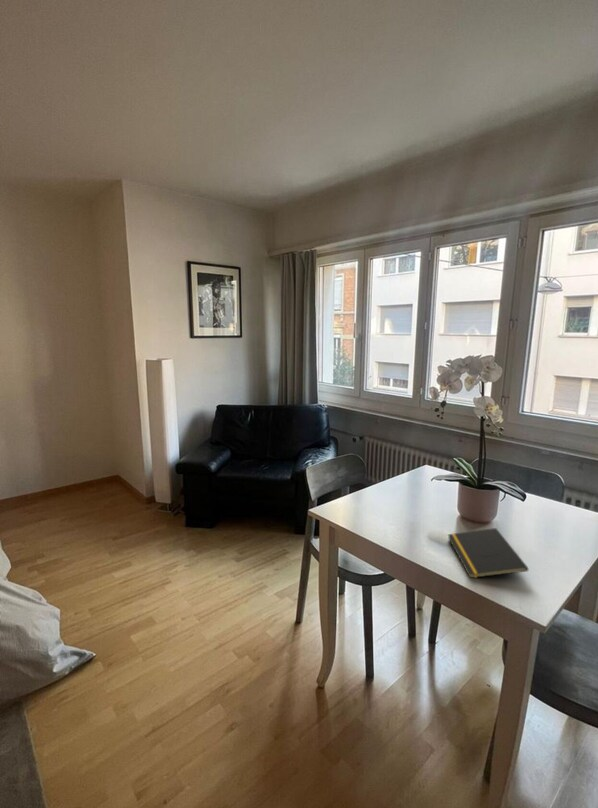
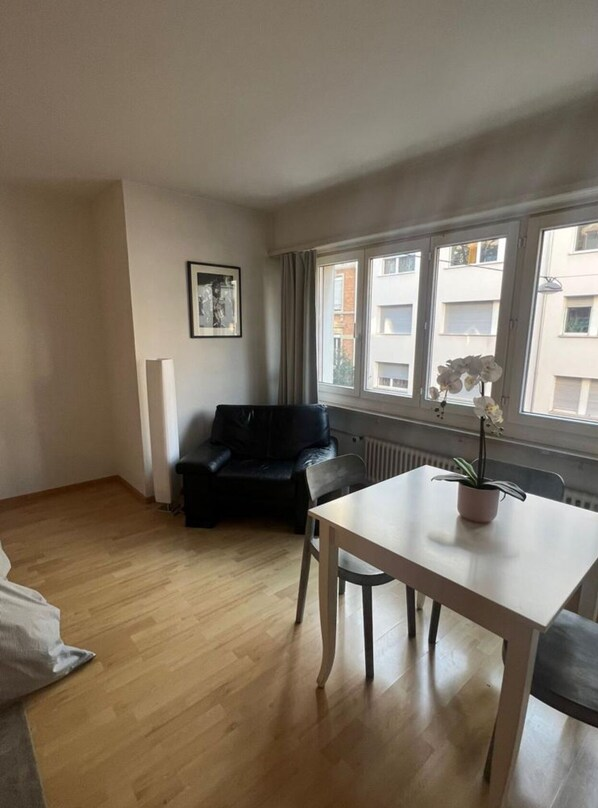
- notepad (484, 551)
